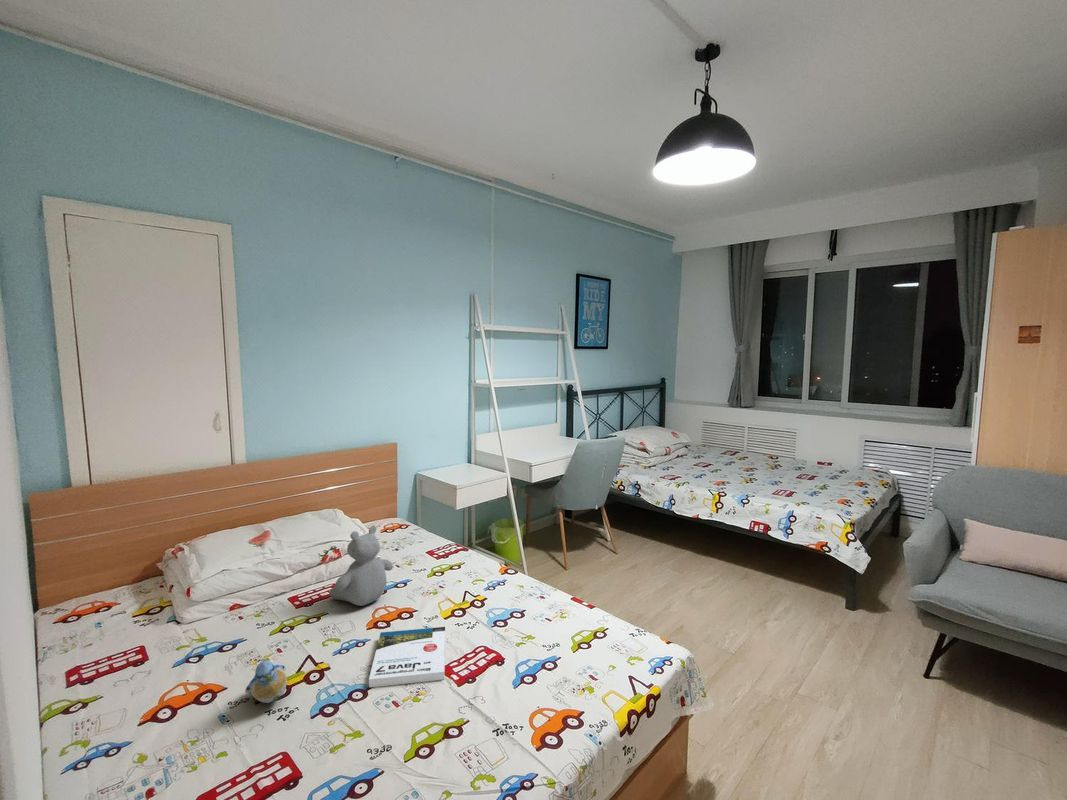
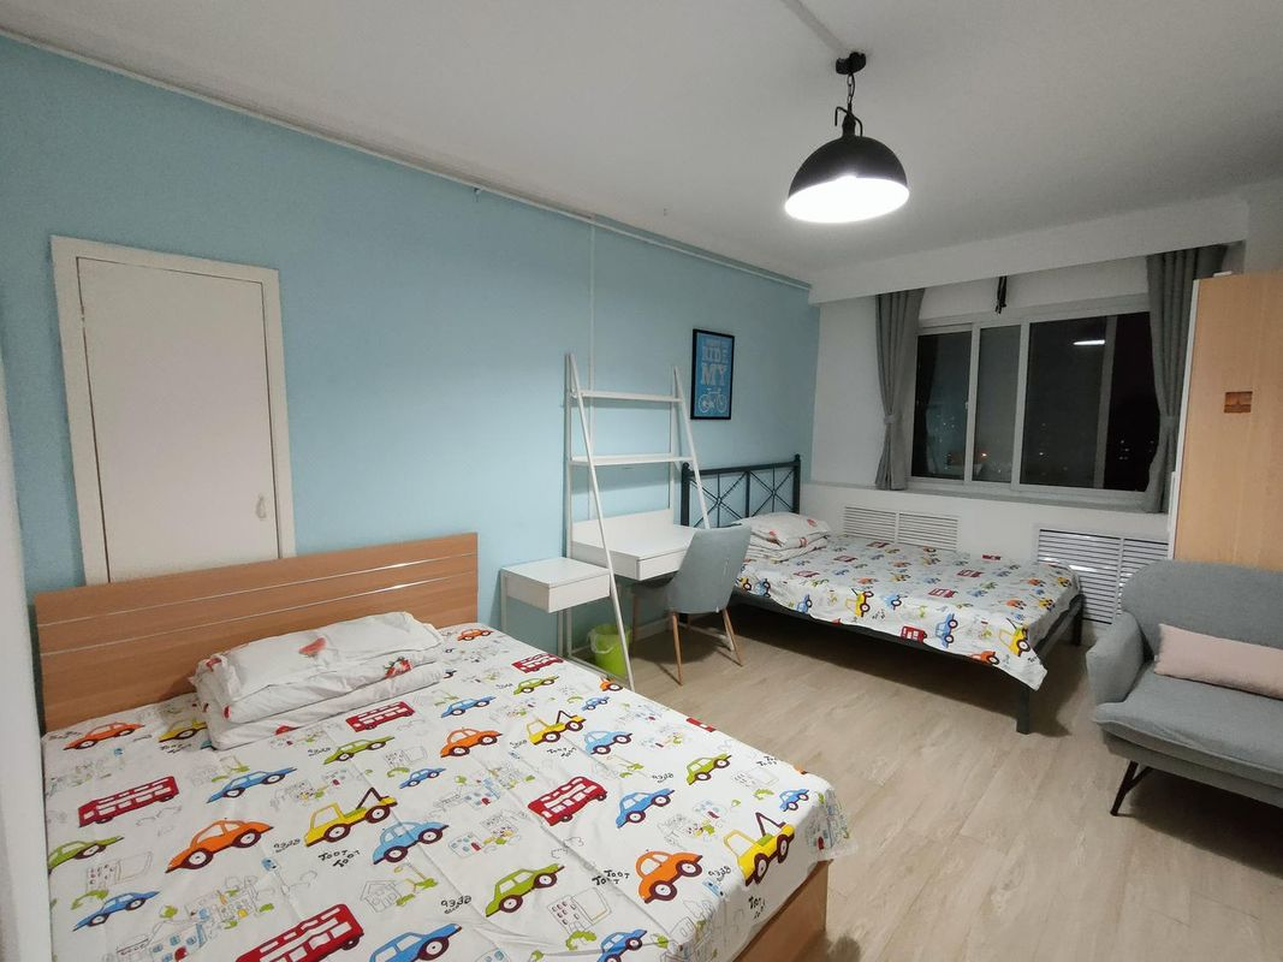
- teddy bear (358, 562)
- book (410, 654)
- plush toy (269, 675)
